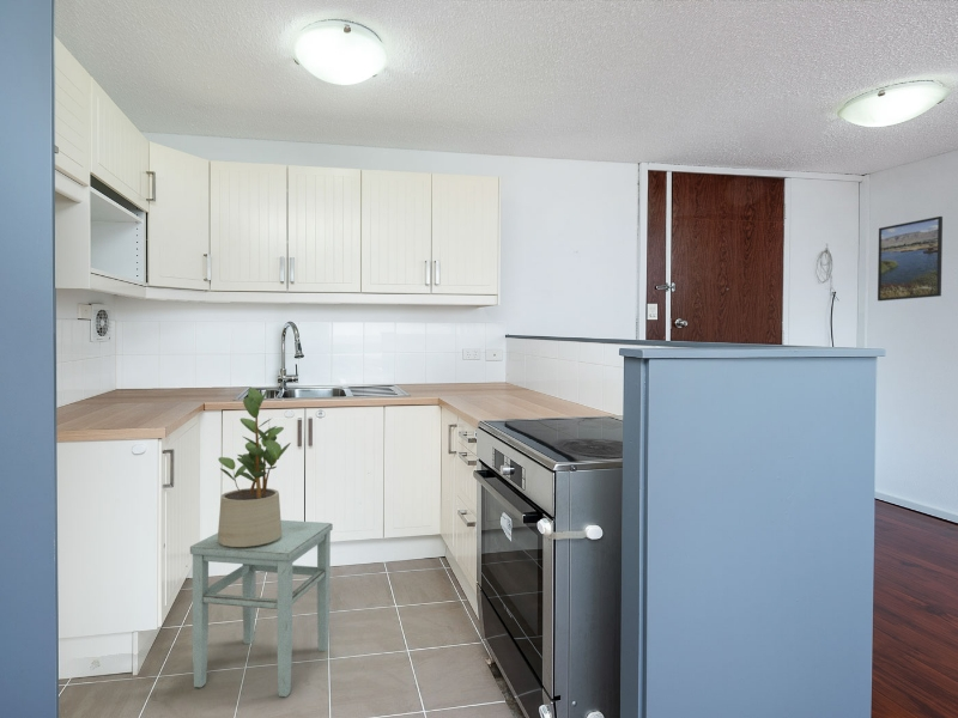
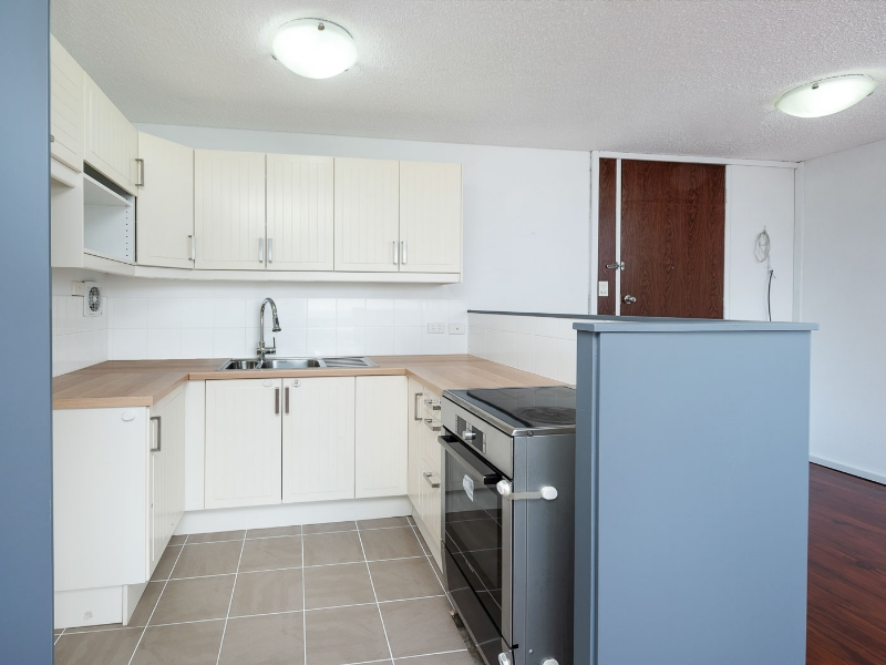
- stool (265, 600)
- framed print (908, 260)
- potted plant (253, 461)
